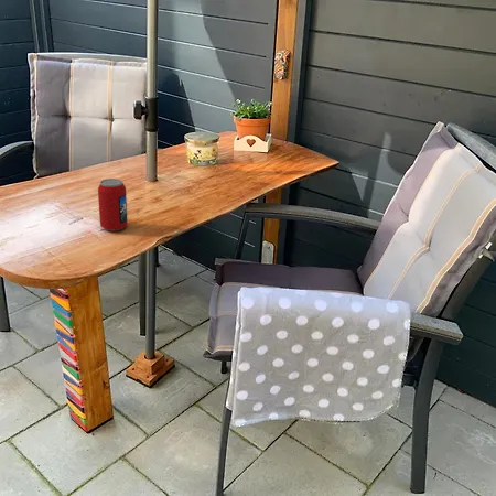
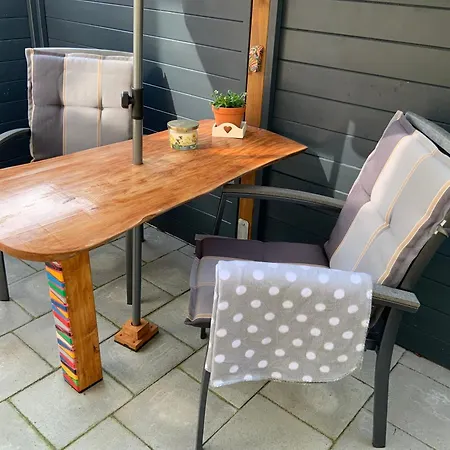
- beverage can (112, 204)
